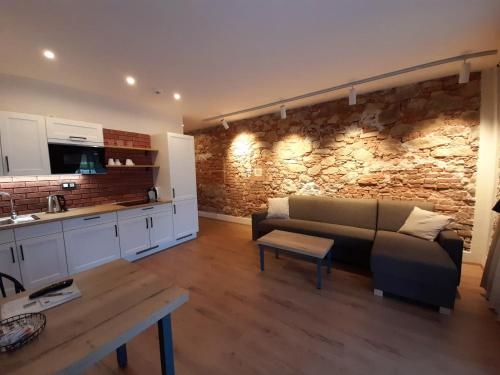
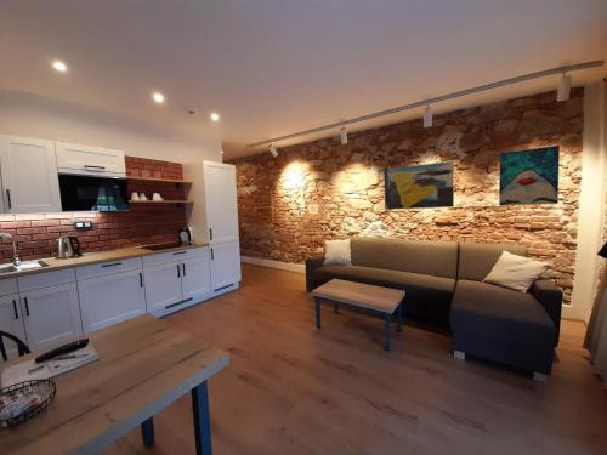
+ wall art (527, 177)
+ wall art (416, 187)
